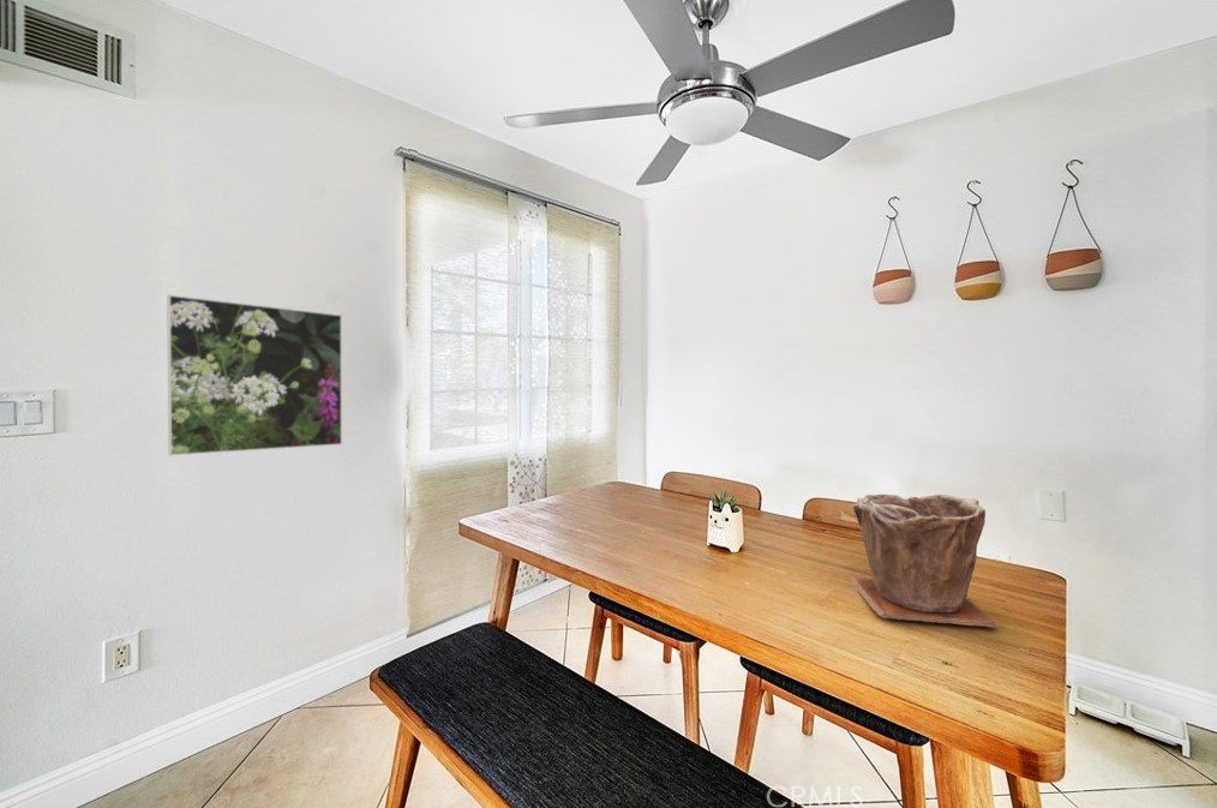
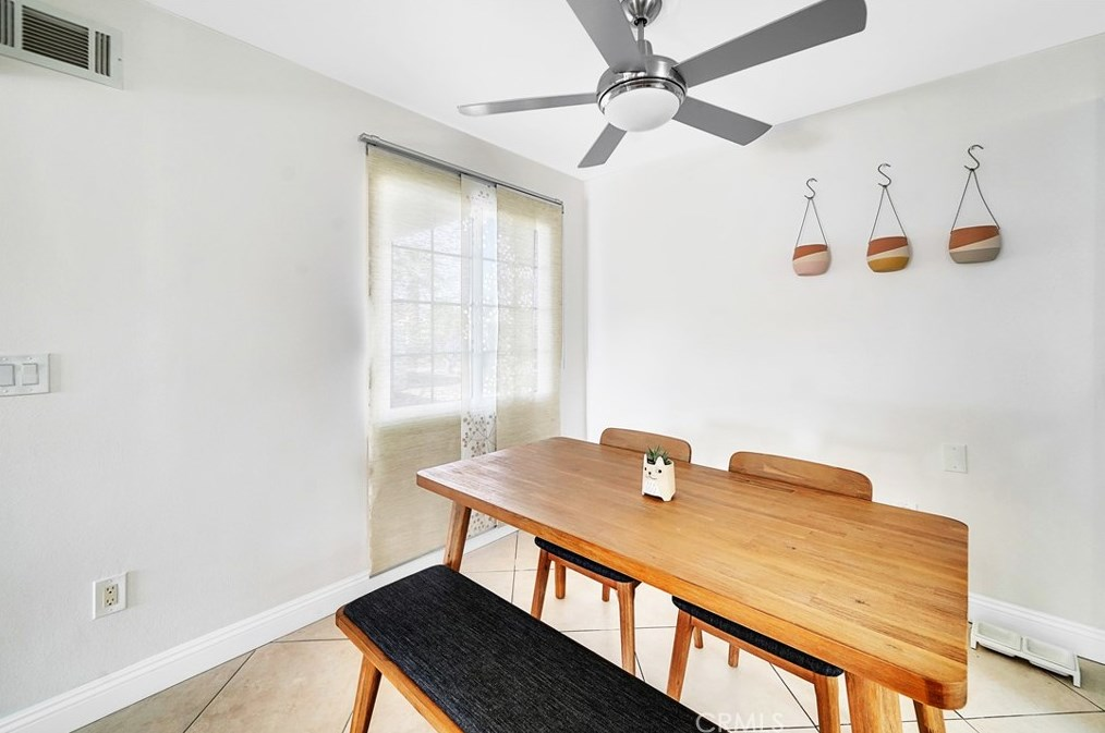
- plant pot (917, 549)
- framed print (263, 377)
